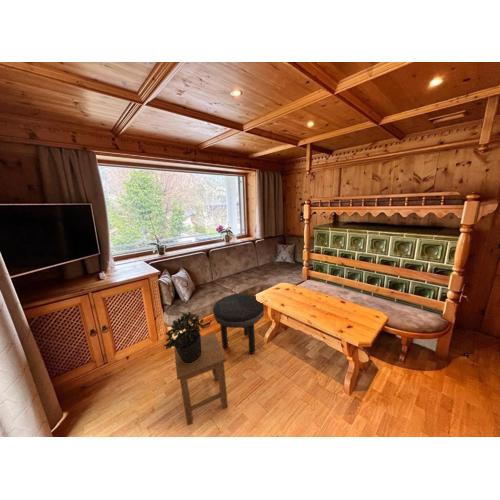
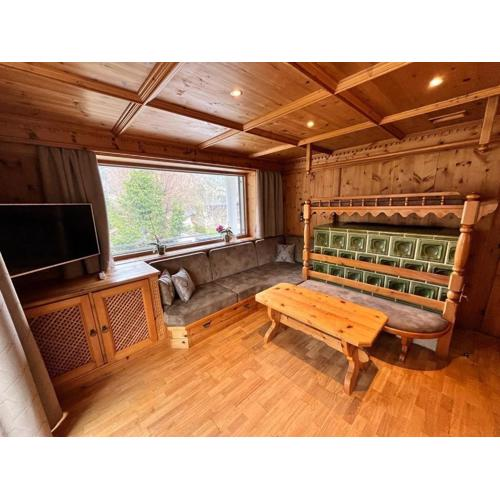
- side table (239, 324)
- stool (201, 373)
- potted plant (191, 335)
